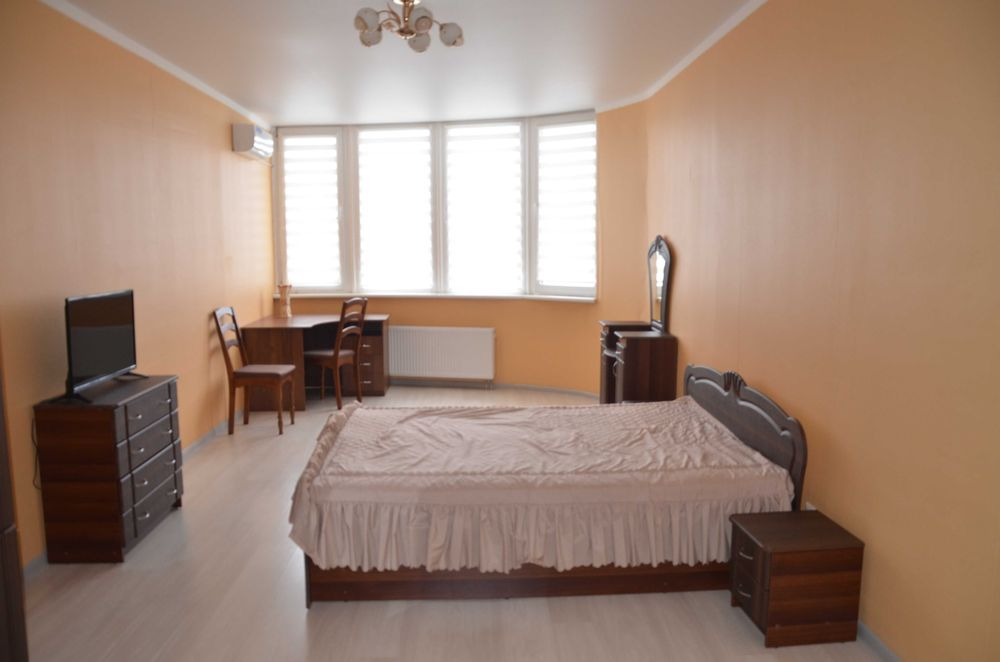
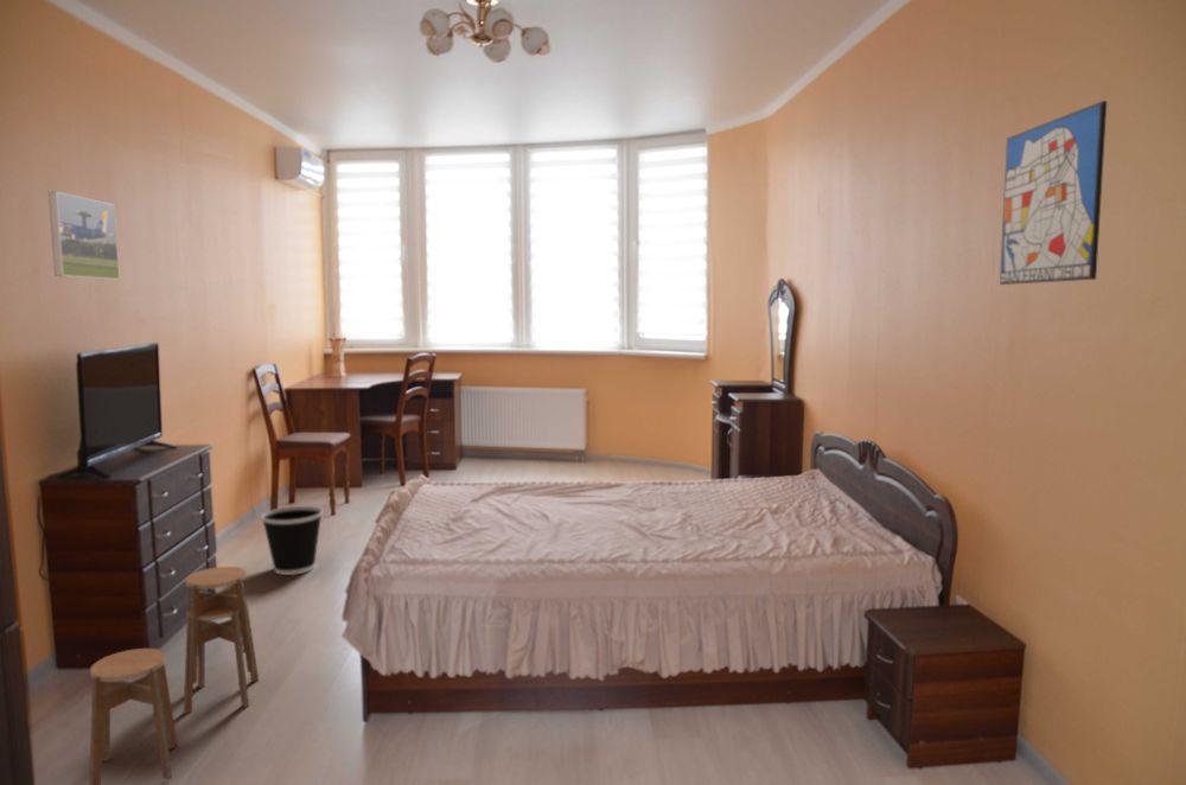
+ wall art (1047, 202)
+ stool (185, 664)
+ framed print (85, 238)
+ wastebasket (293, 541)
